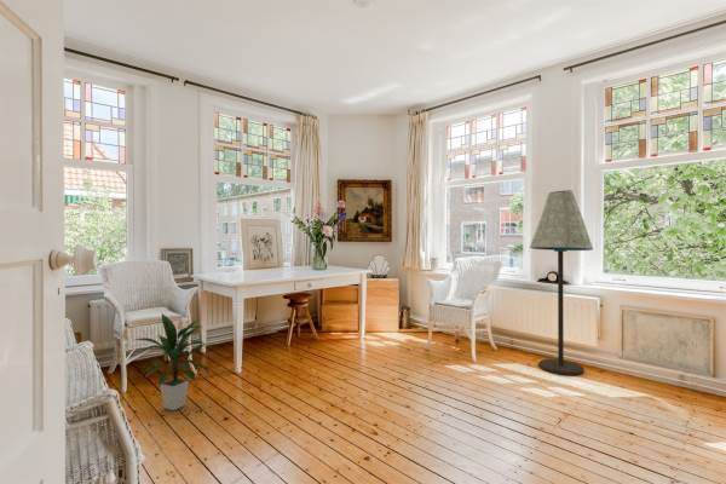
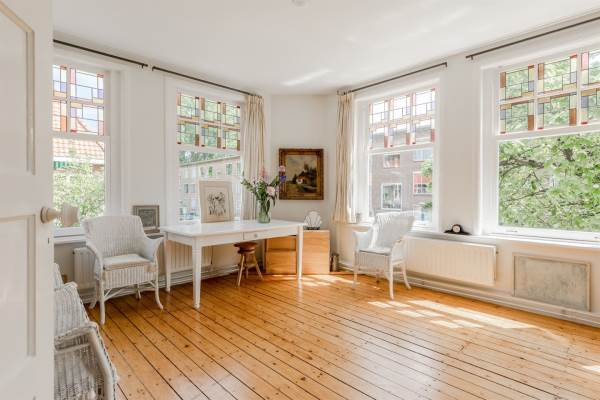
- floor lamp (560, 278)
- indoor plant (177, 359)
